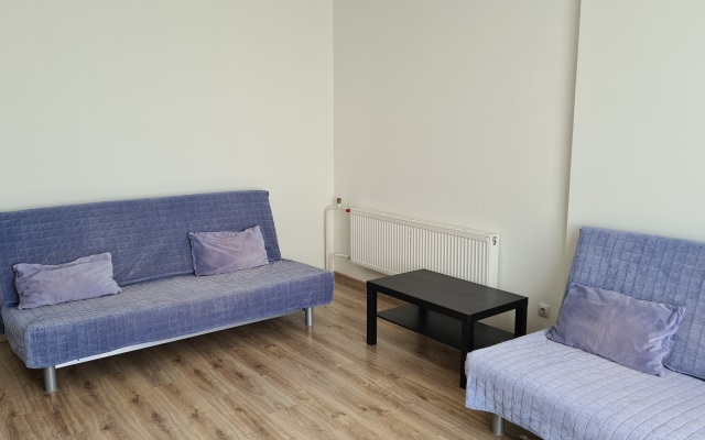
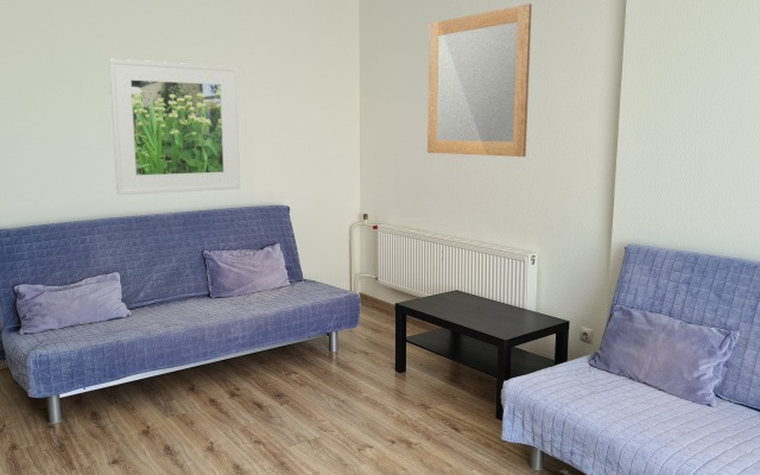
+ home mirror (474, 86)
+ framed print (178, 128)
